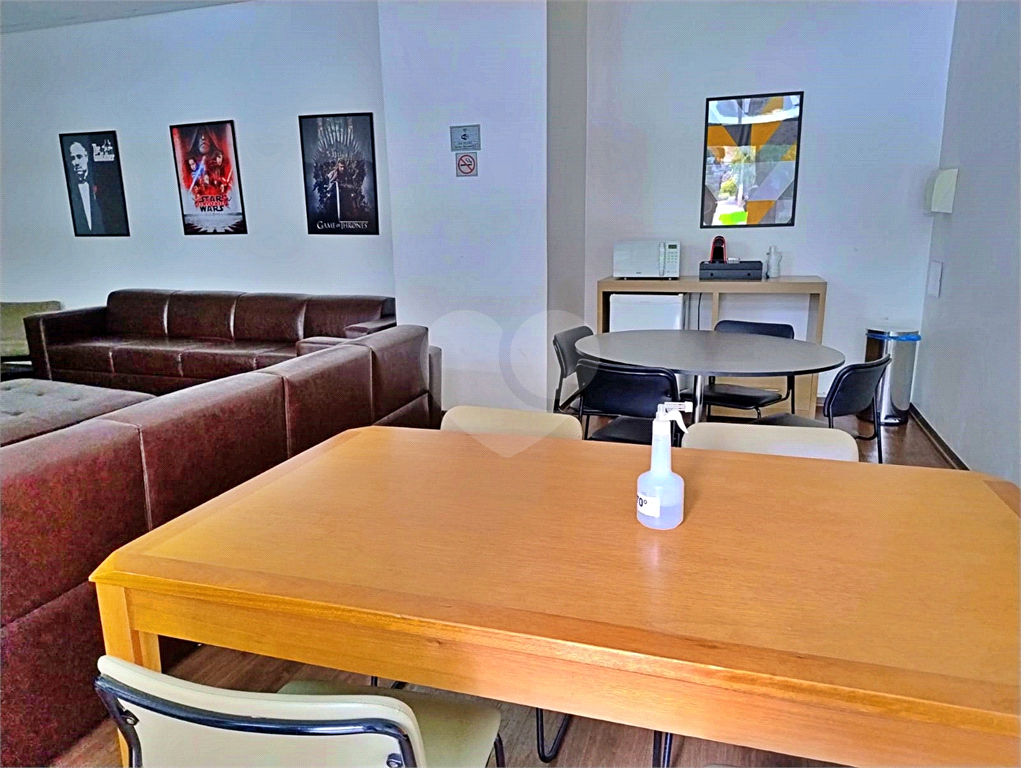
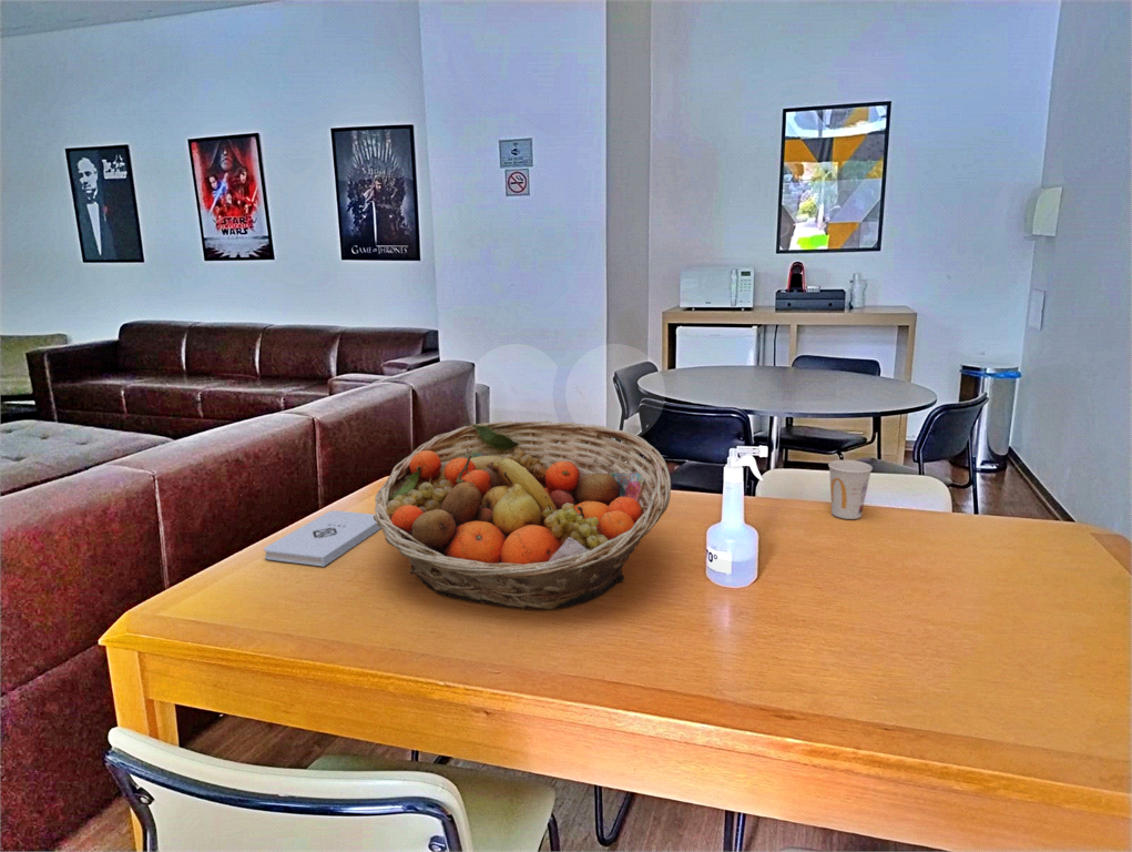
+ cup (848, 489)
+ notepad (327, 536)
+ fruit basket (520, 506)
